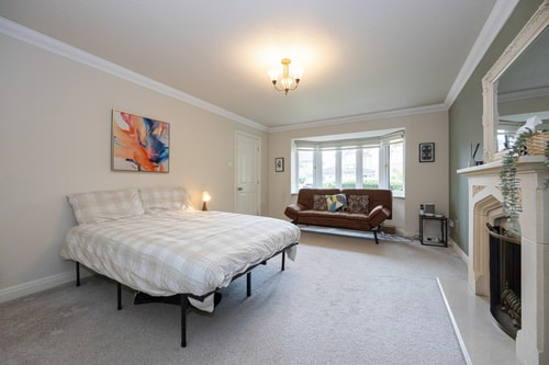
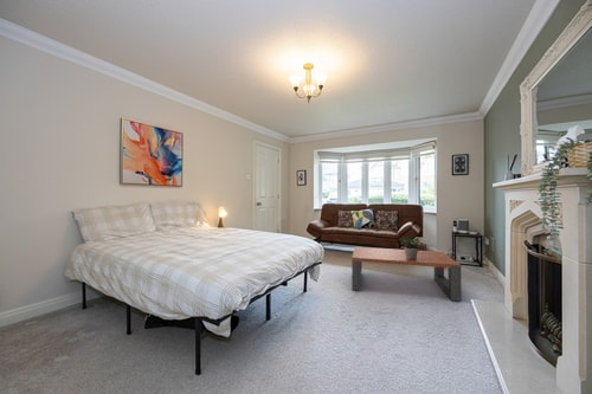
+ coffee table (403, 264)
+ potted plant (410, 247)
